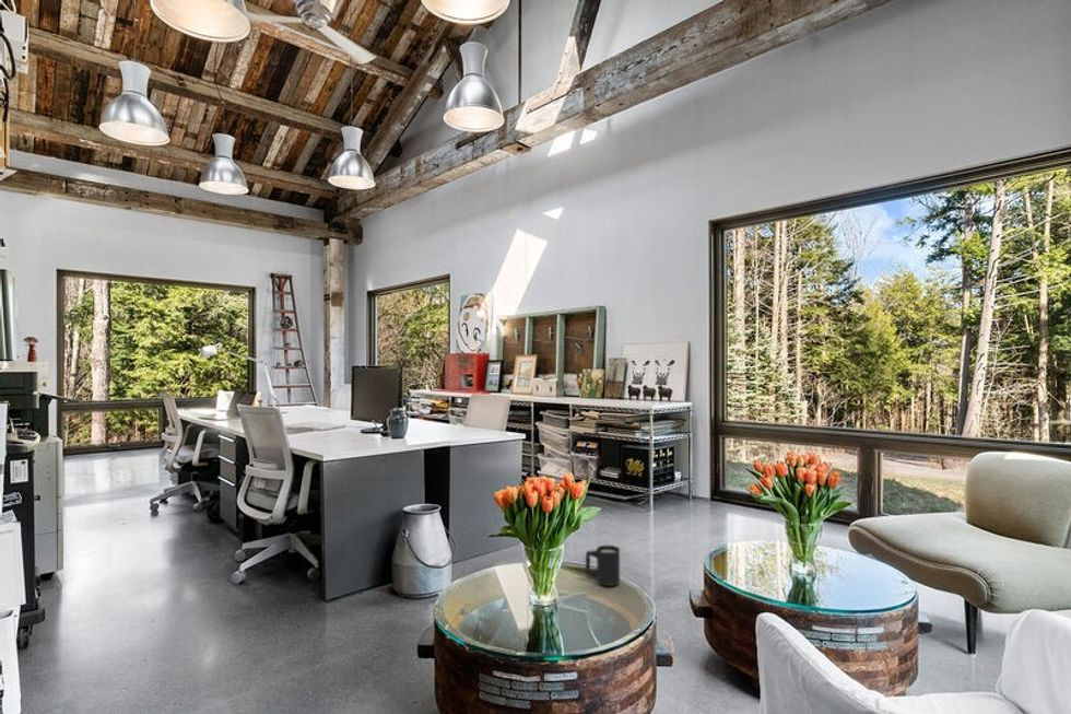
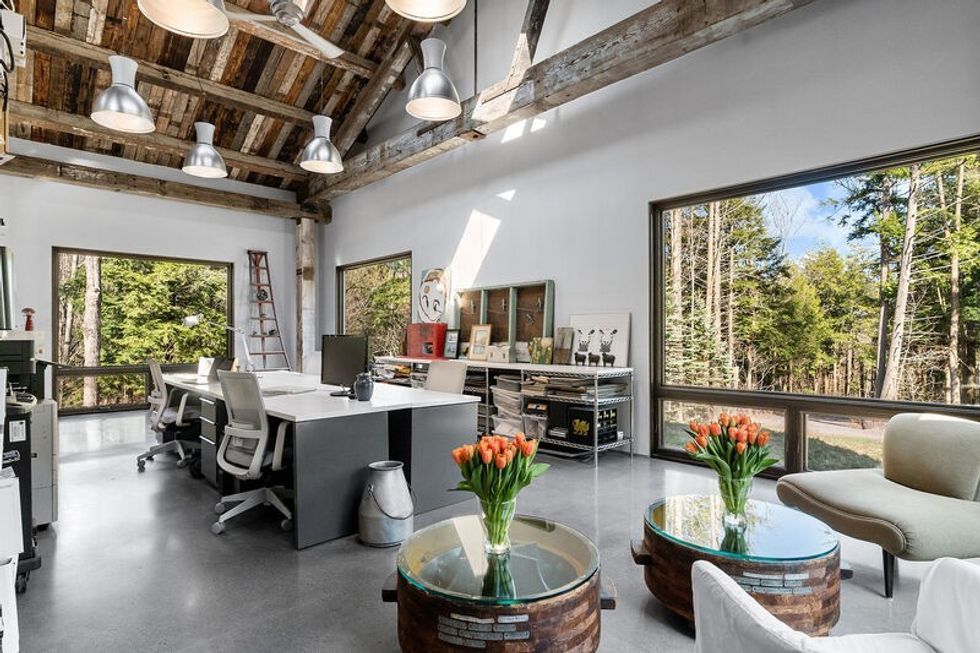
- mug (602, 564)
